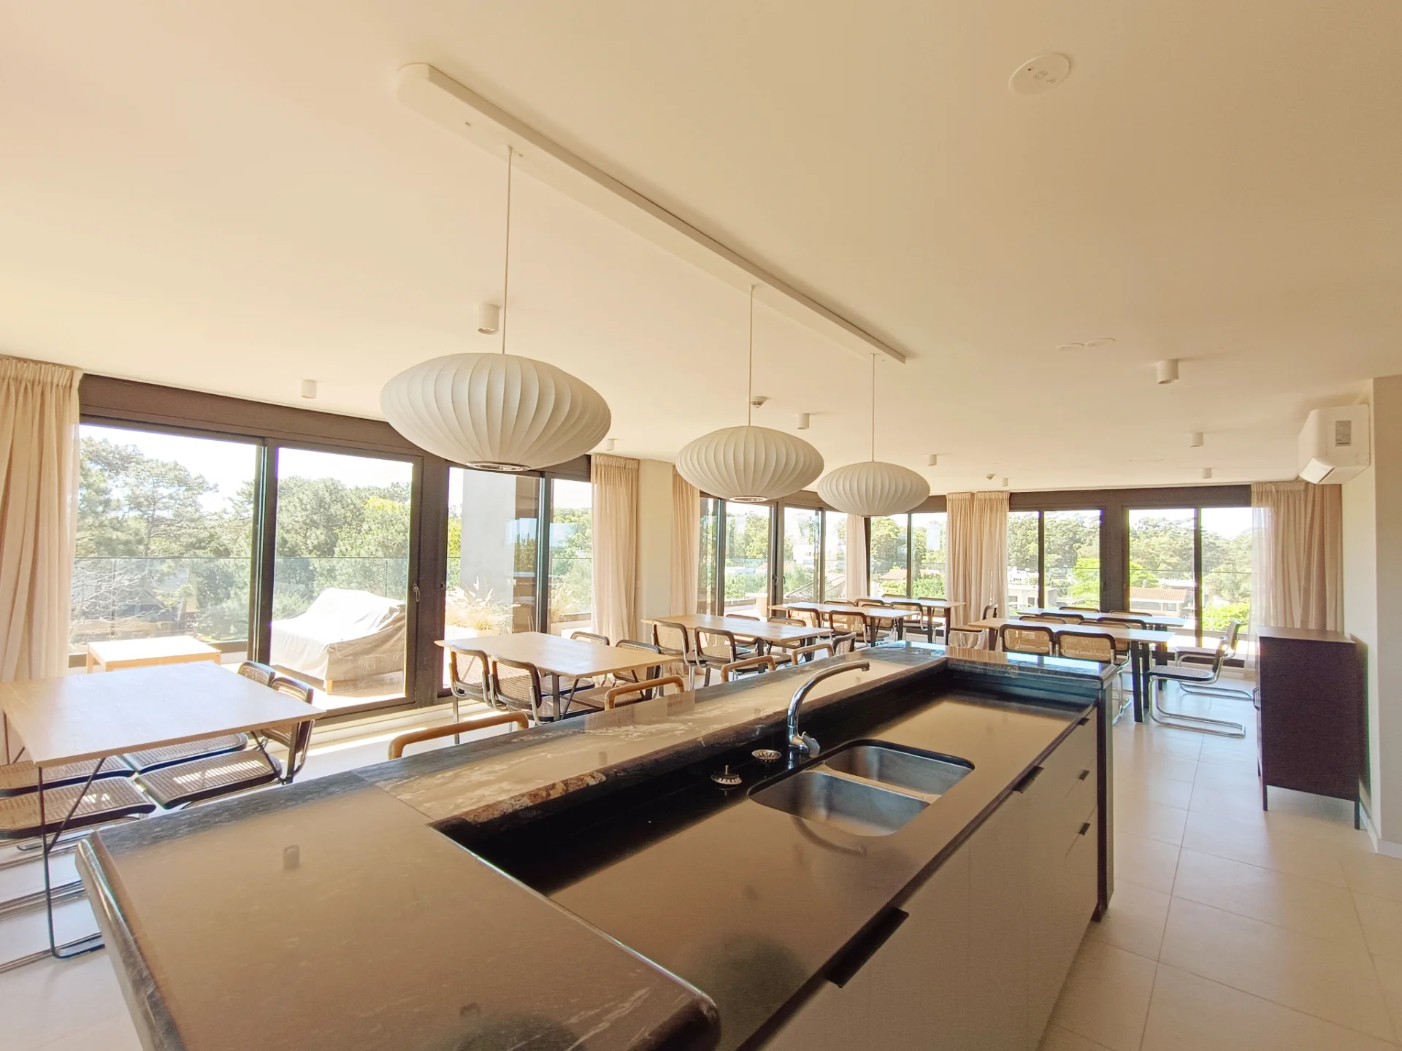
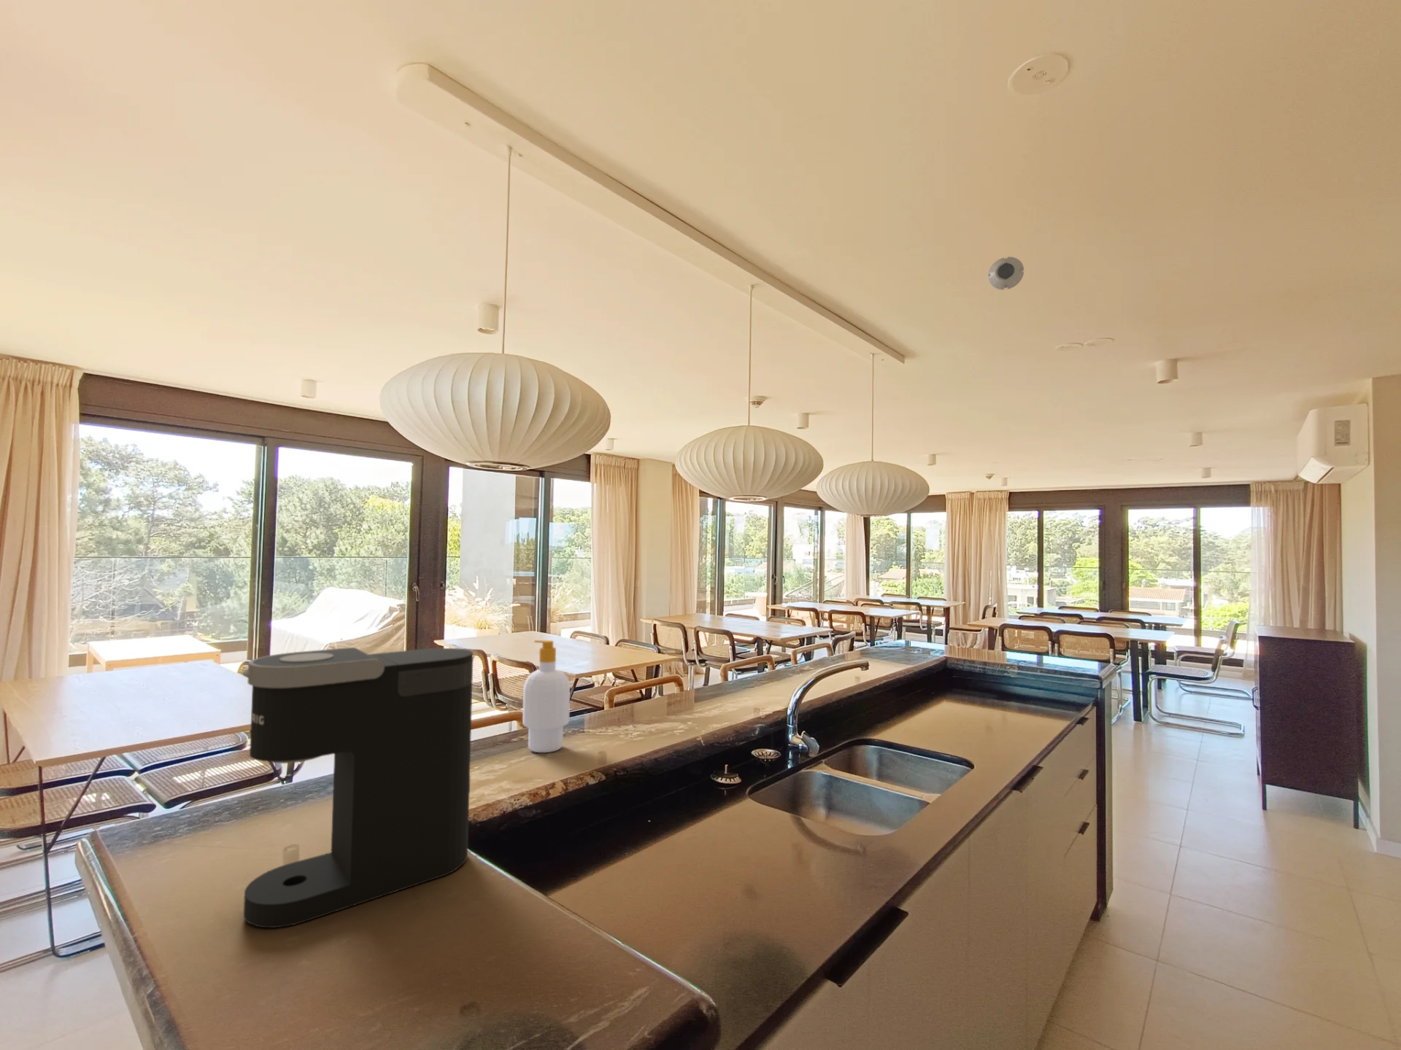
+ coffee maker (366, 767)
+ smoke detector (1005, 272)
+ soap bottle (546, 694)
